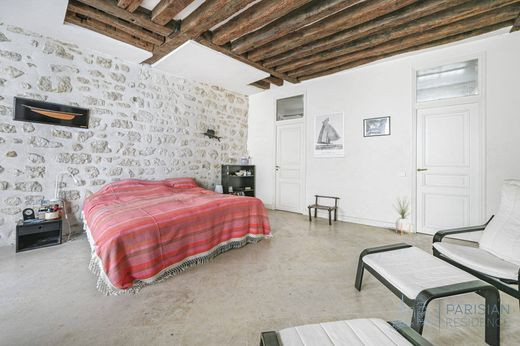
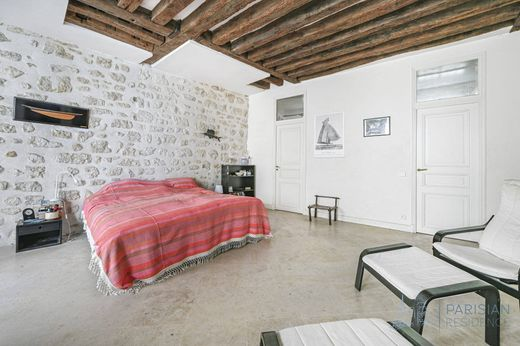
- house plant (403, 213)
